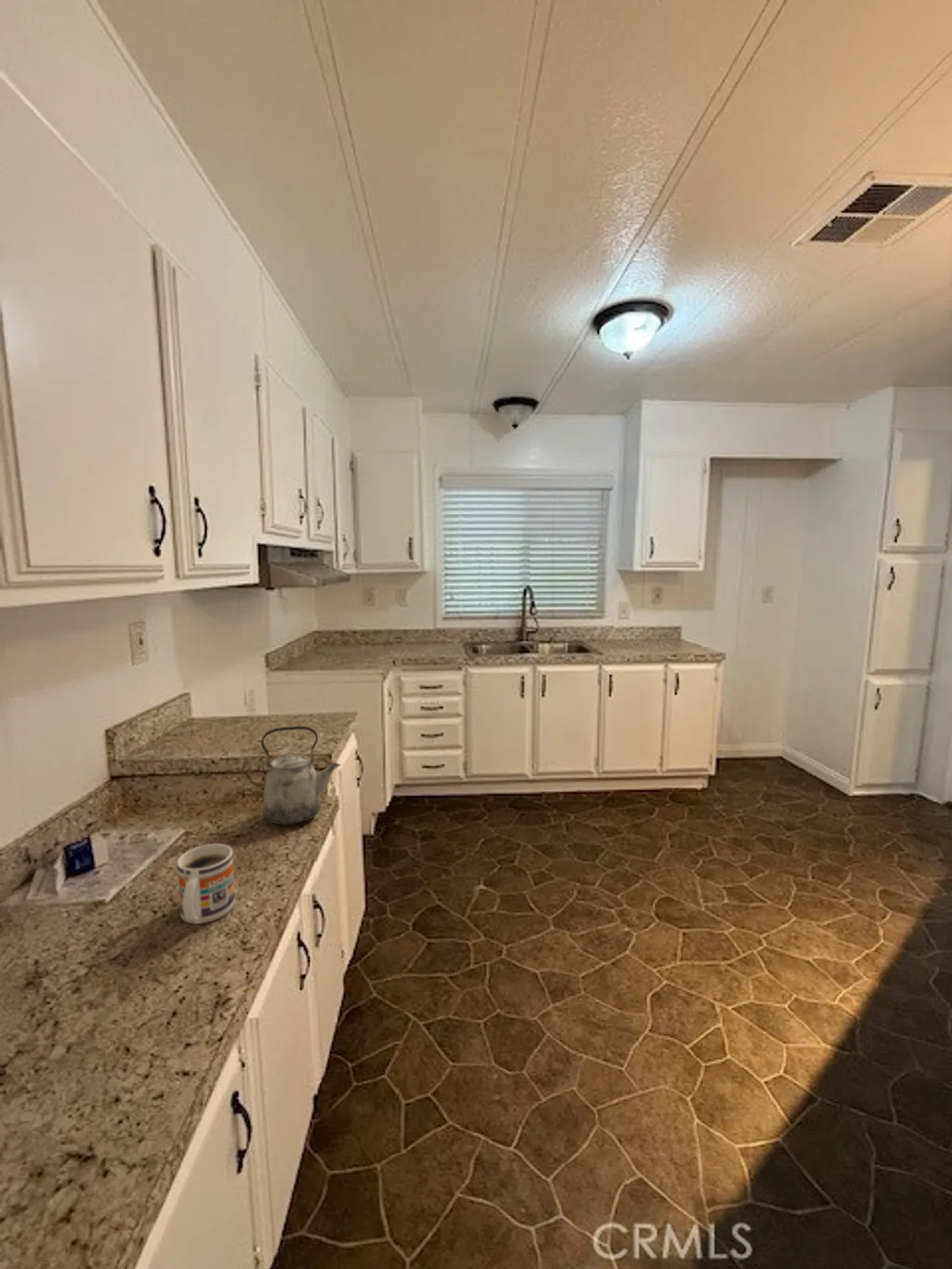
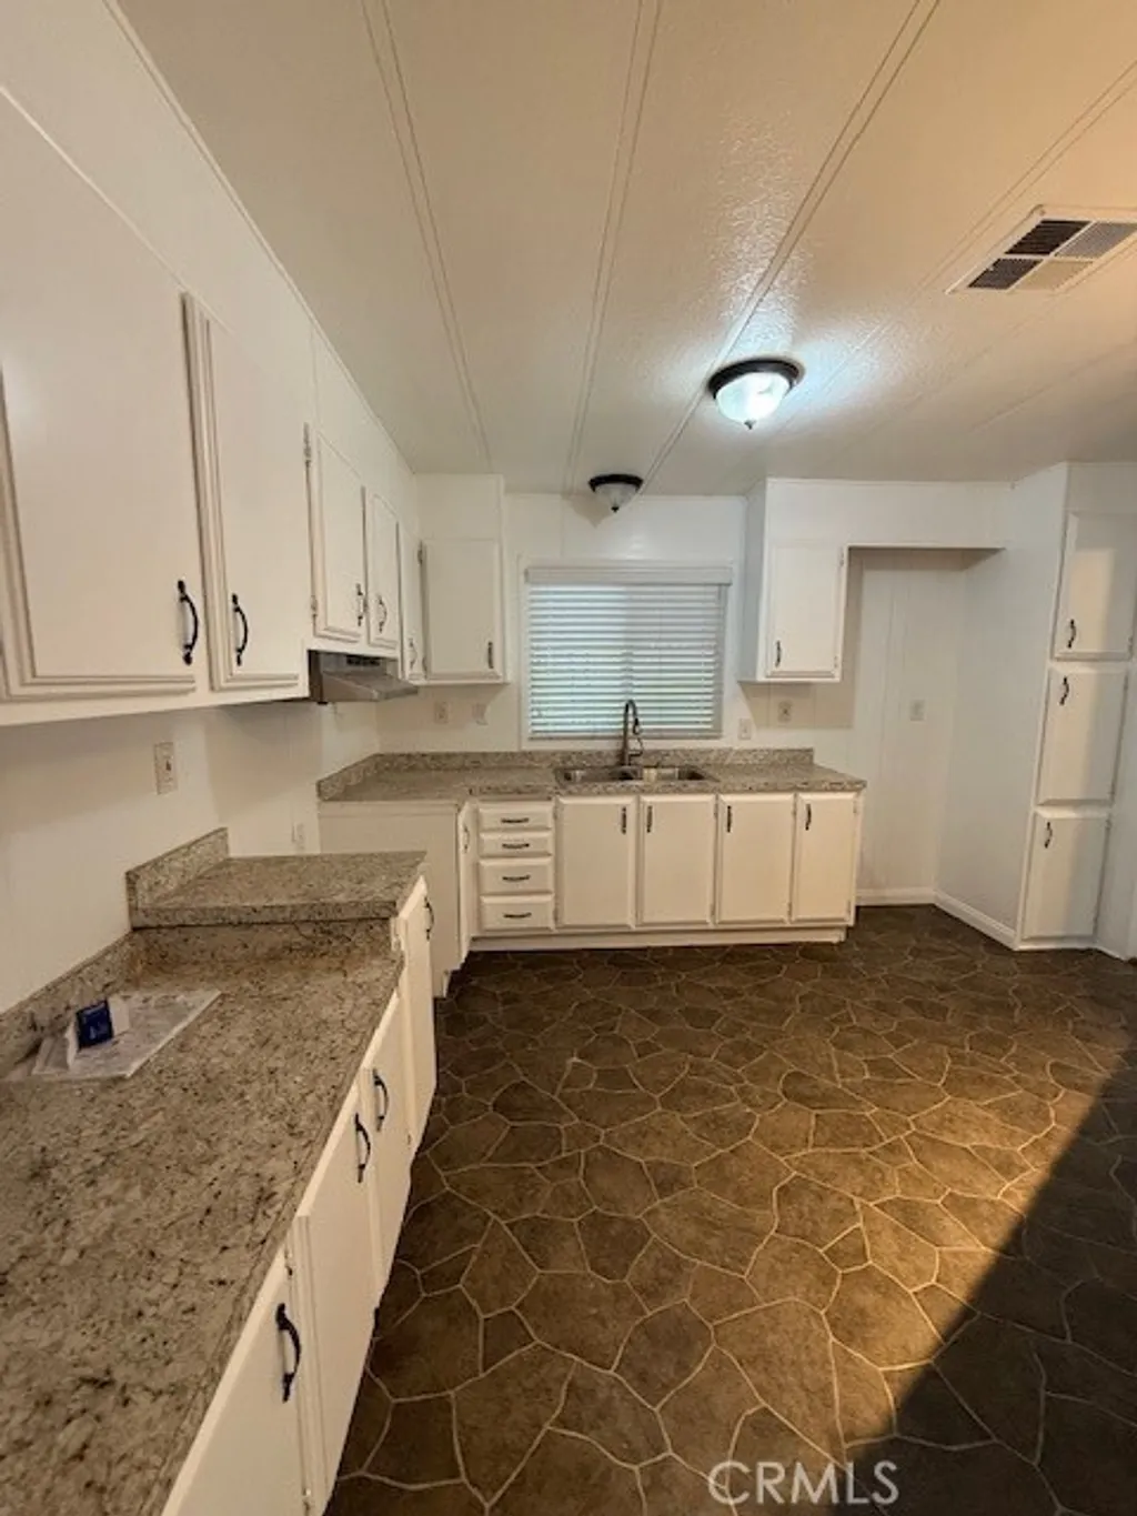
- kettle (301, 771)
- mug (202, 885)
